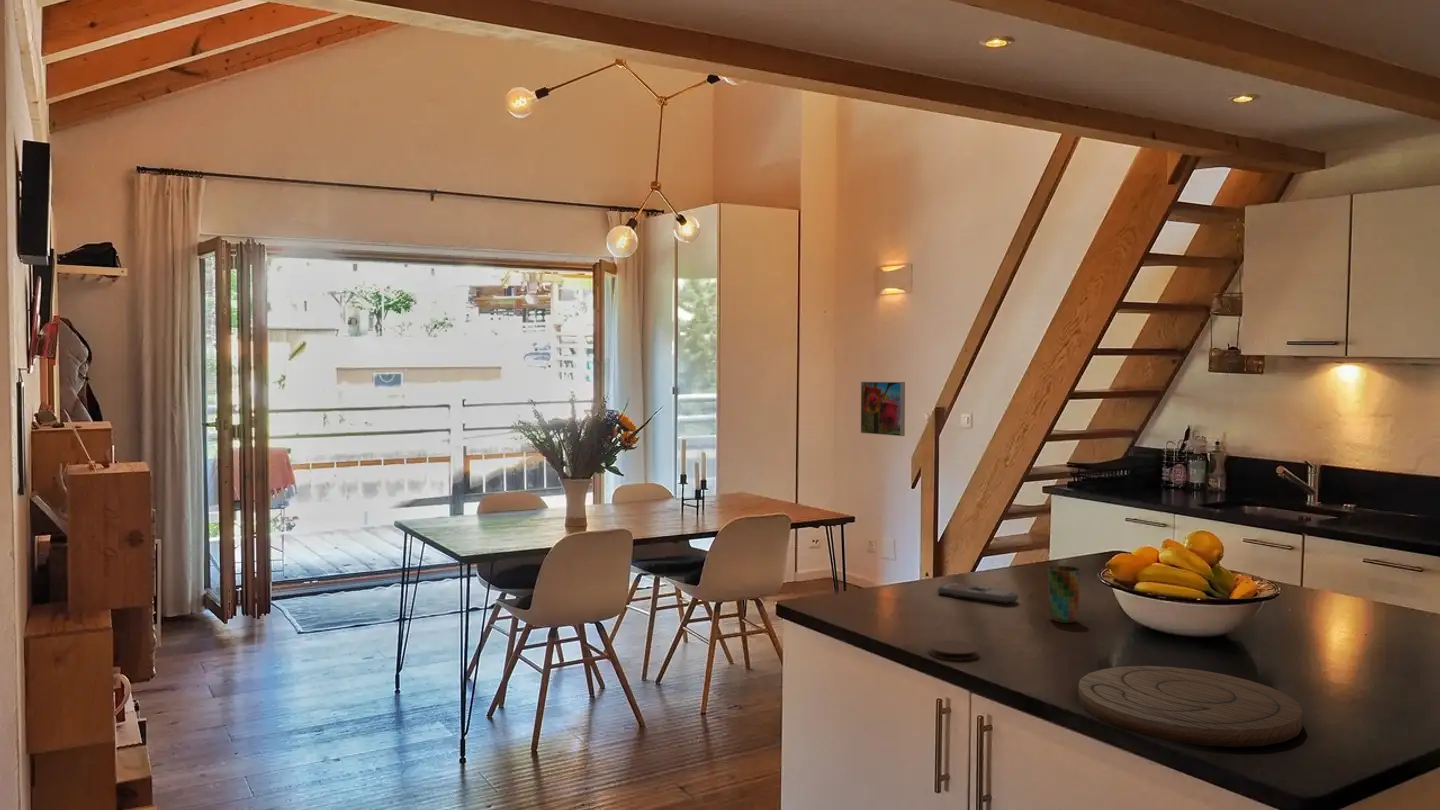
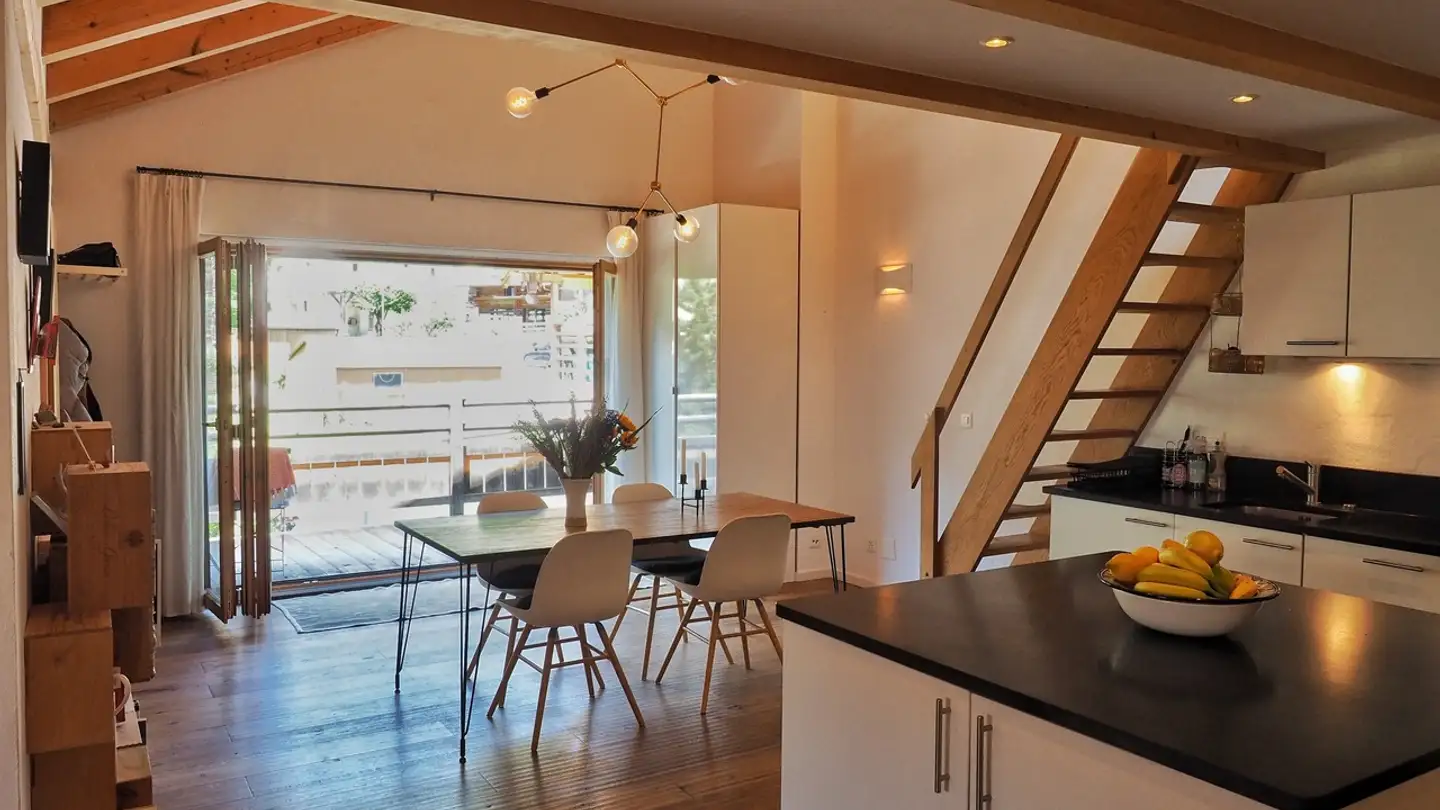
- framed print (882, 408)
- remote control (978, 593)
- cutting board (1185, 702)
- cup (1063, 594)
- coaster (953, 650)
